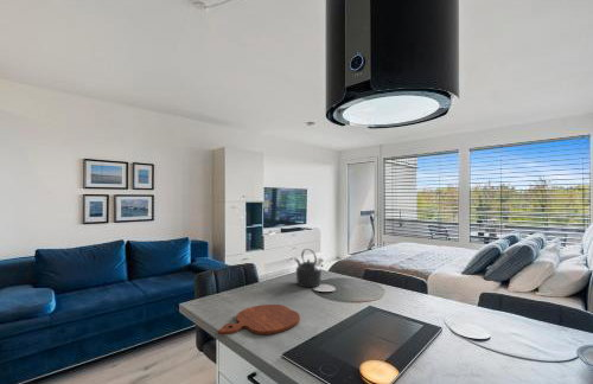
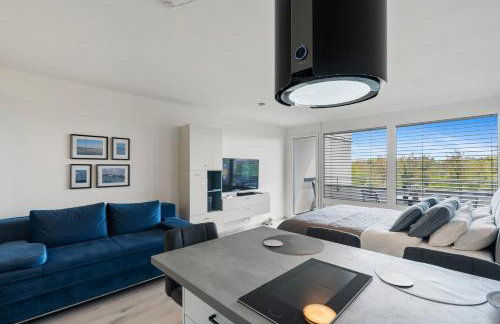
- cutting board (257, 320)
- kettle (305, 264)
